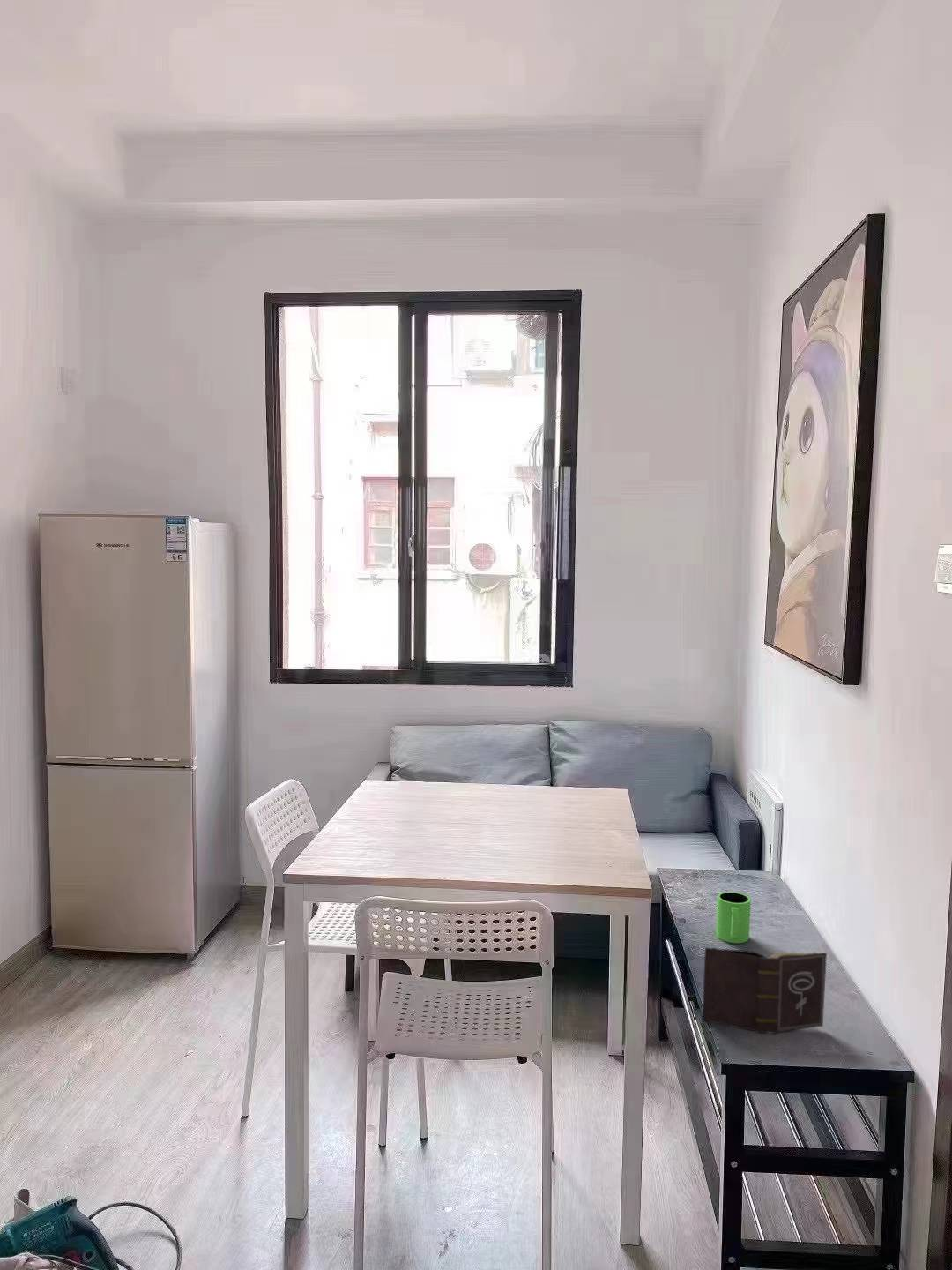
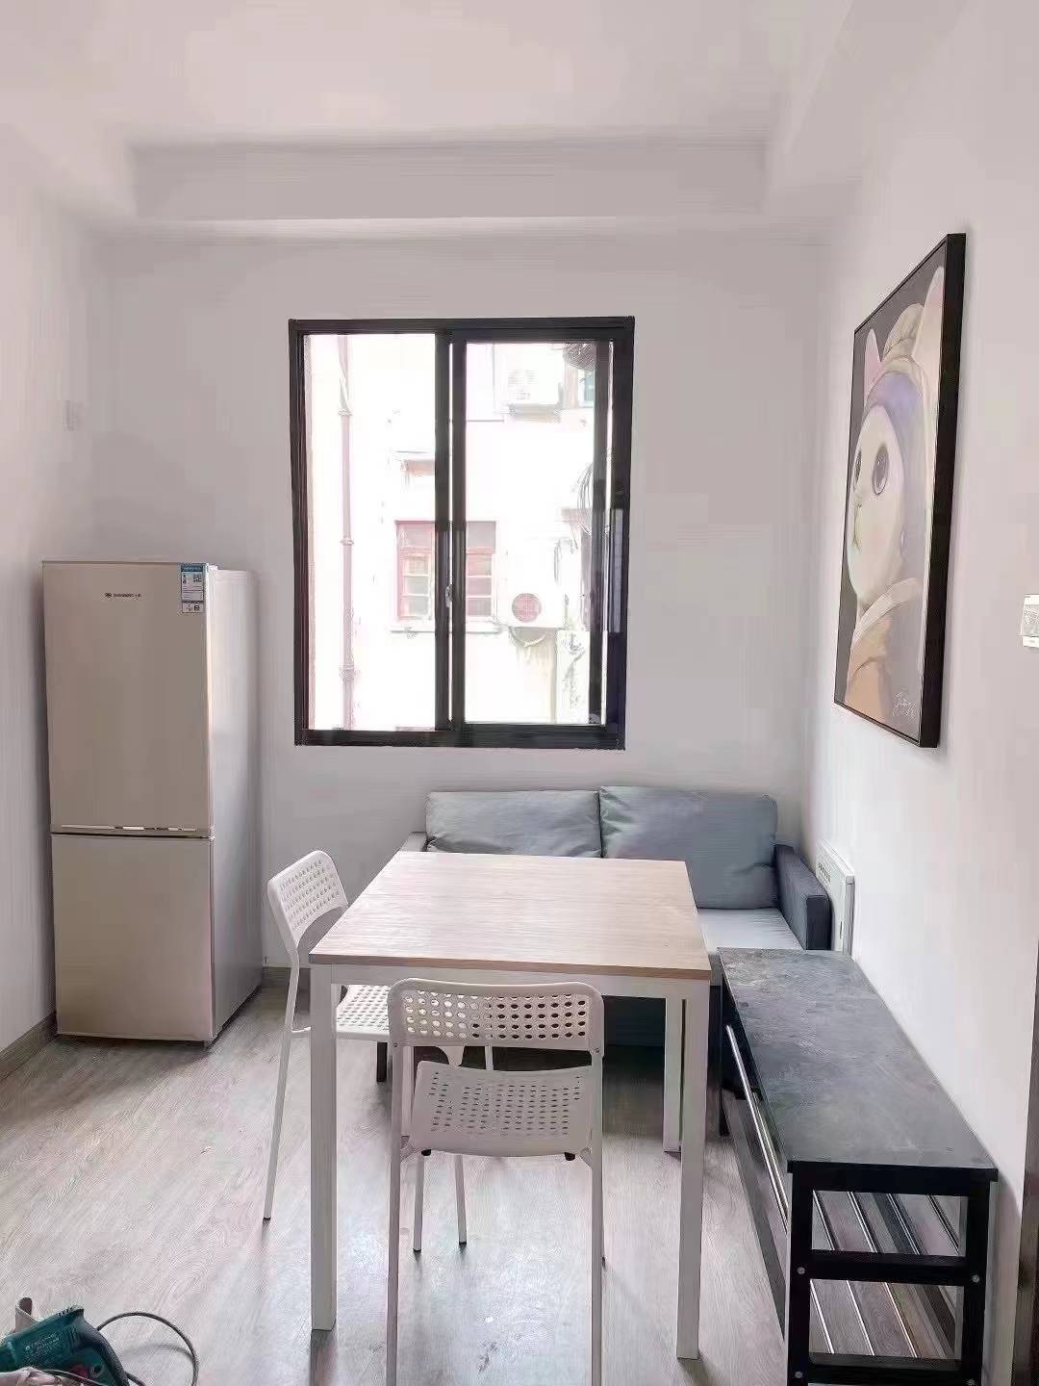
- book (765, 990)
- mug (733, 920)
